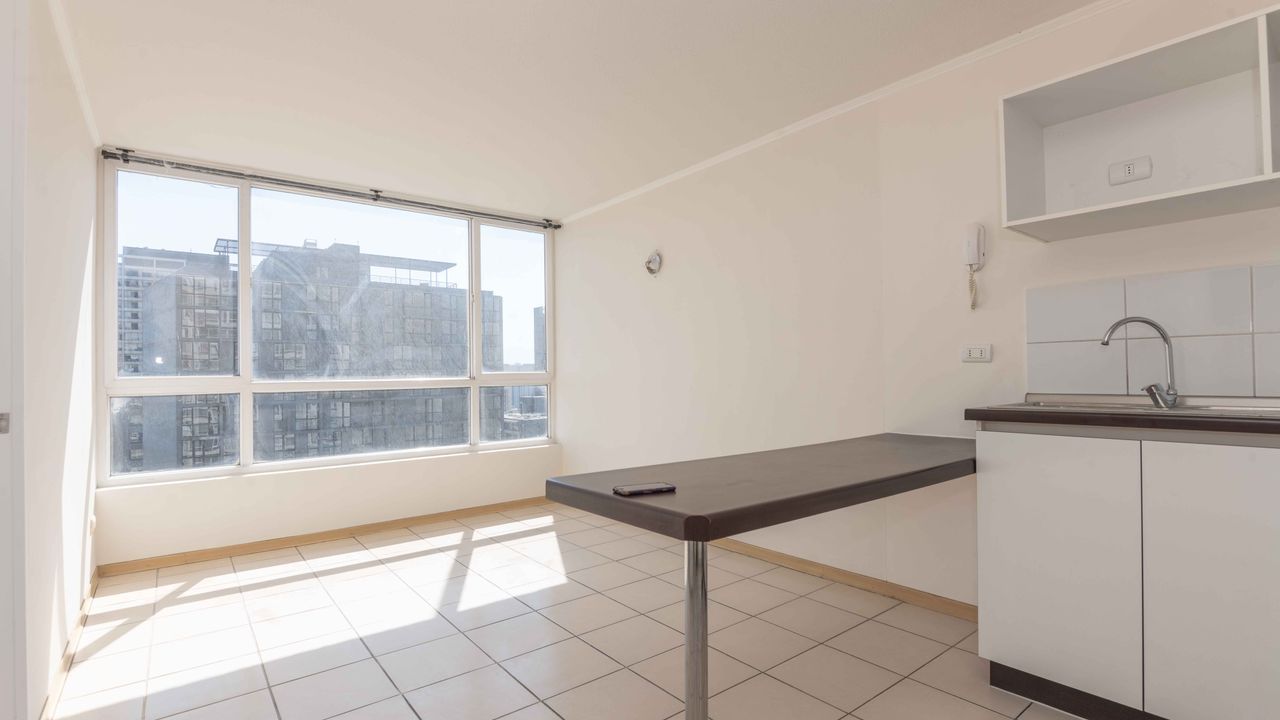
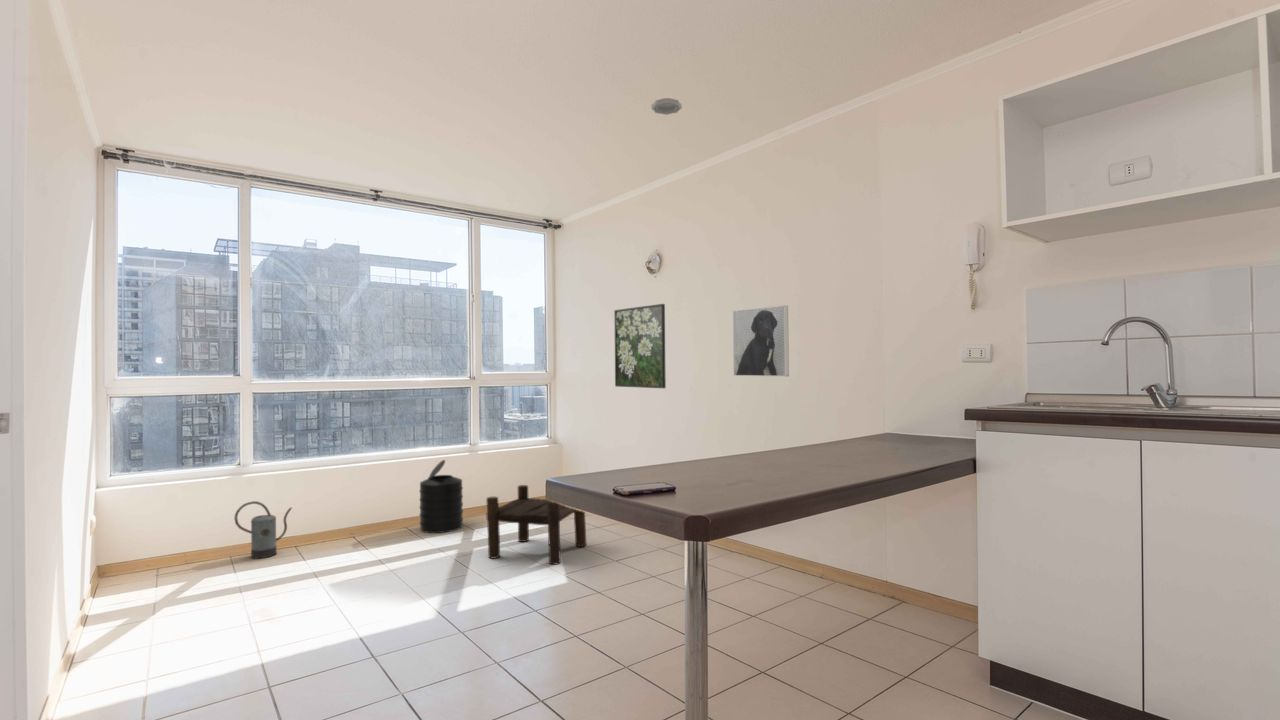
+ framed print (638, 347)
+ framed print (759, 342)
+ watering can (264, 527)
+ smoke detector (666, 104)
+ stool (538, 522)
+ trash can (441, 494)
